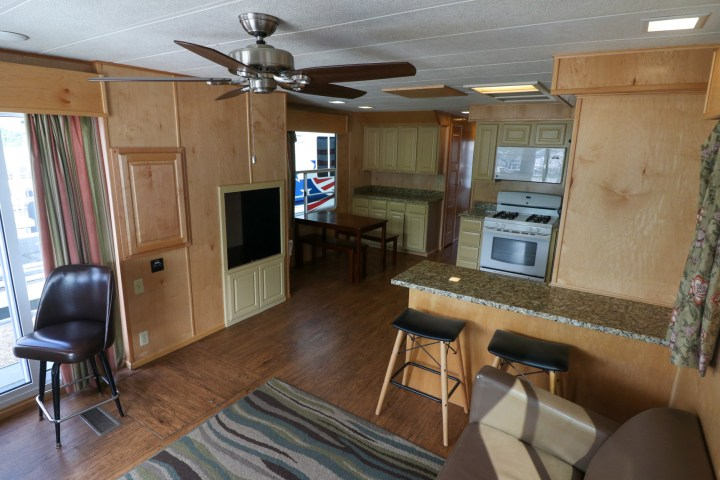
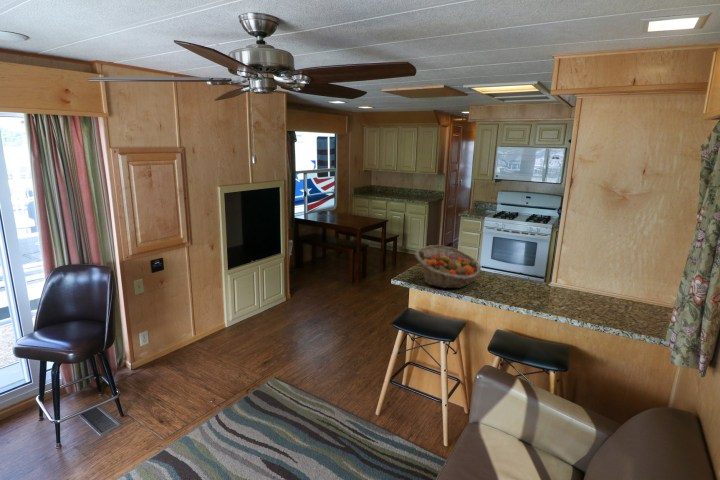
+ fruit basket (447, 266)
